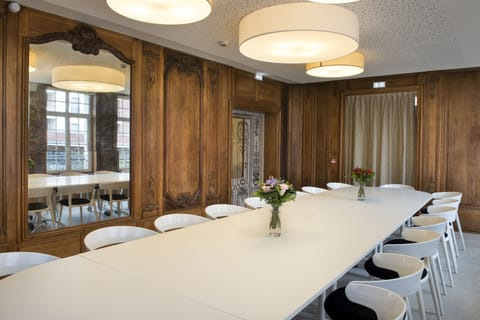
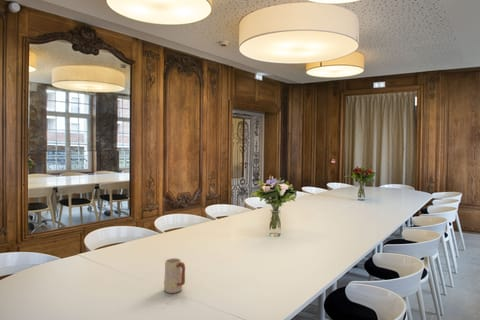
+ mug (175, 275)
